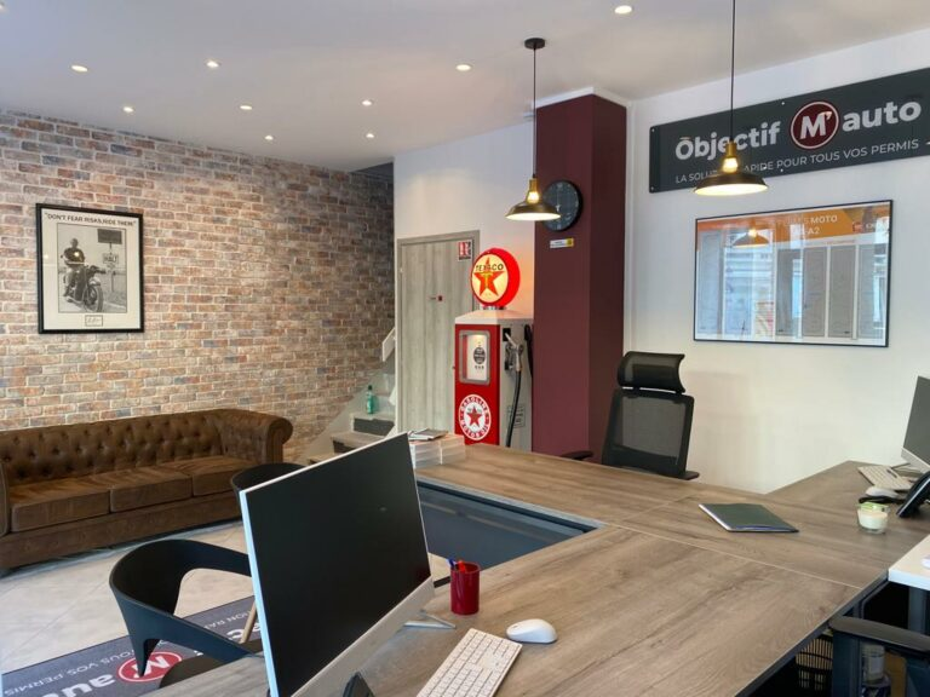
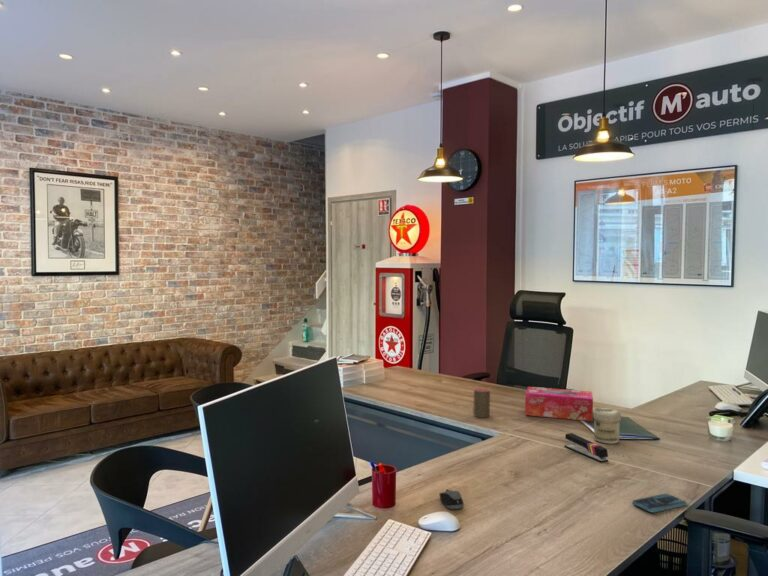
+ cup (481, 402)
+ computer mouse (451, 496)
+ stapler (585, 446)
+ tissue box (558, 403)
+ jar (606, 425)
+ smartphone (659, 502)
